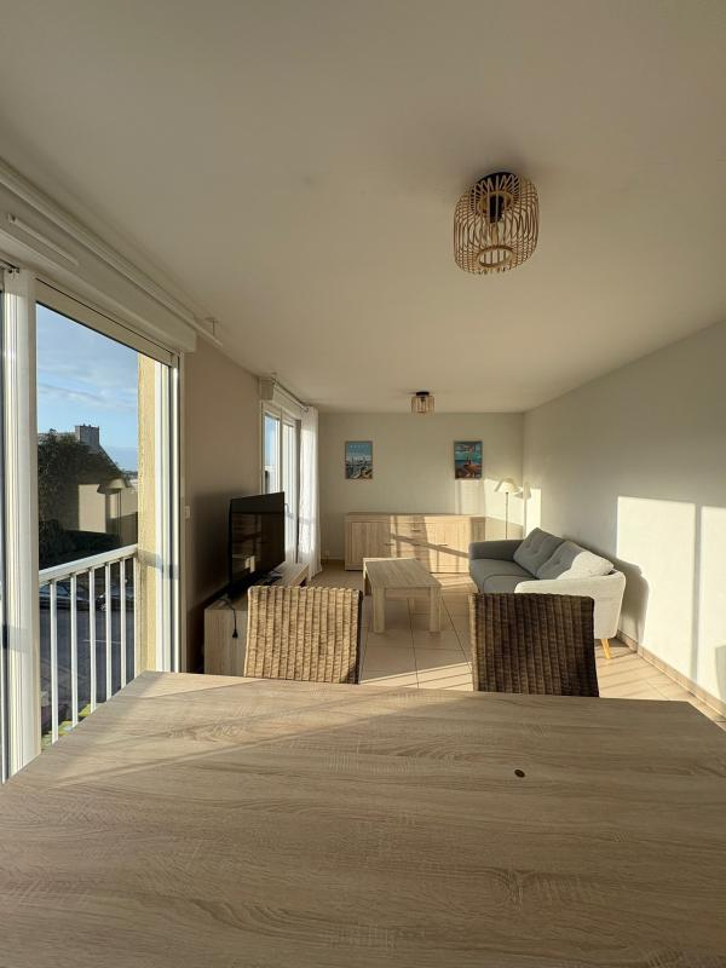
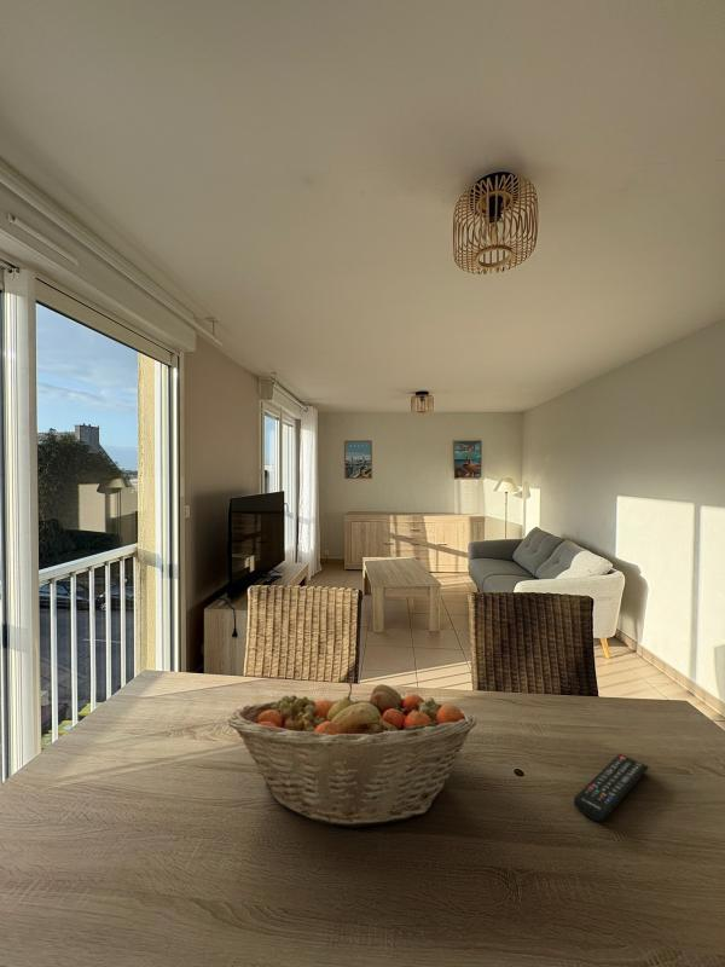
+ fruit basket (352, 735)
+ remote control (613, 784)
